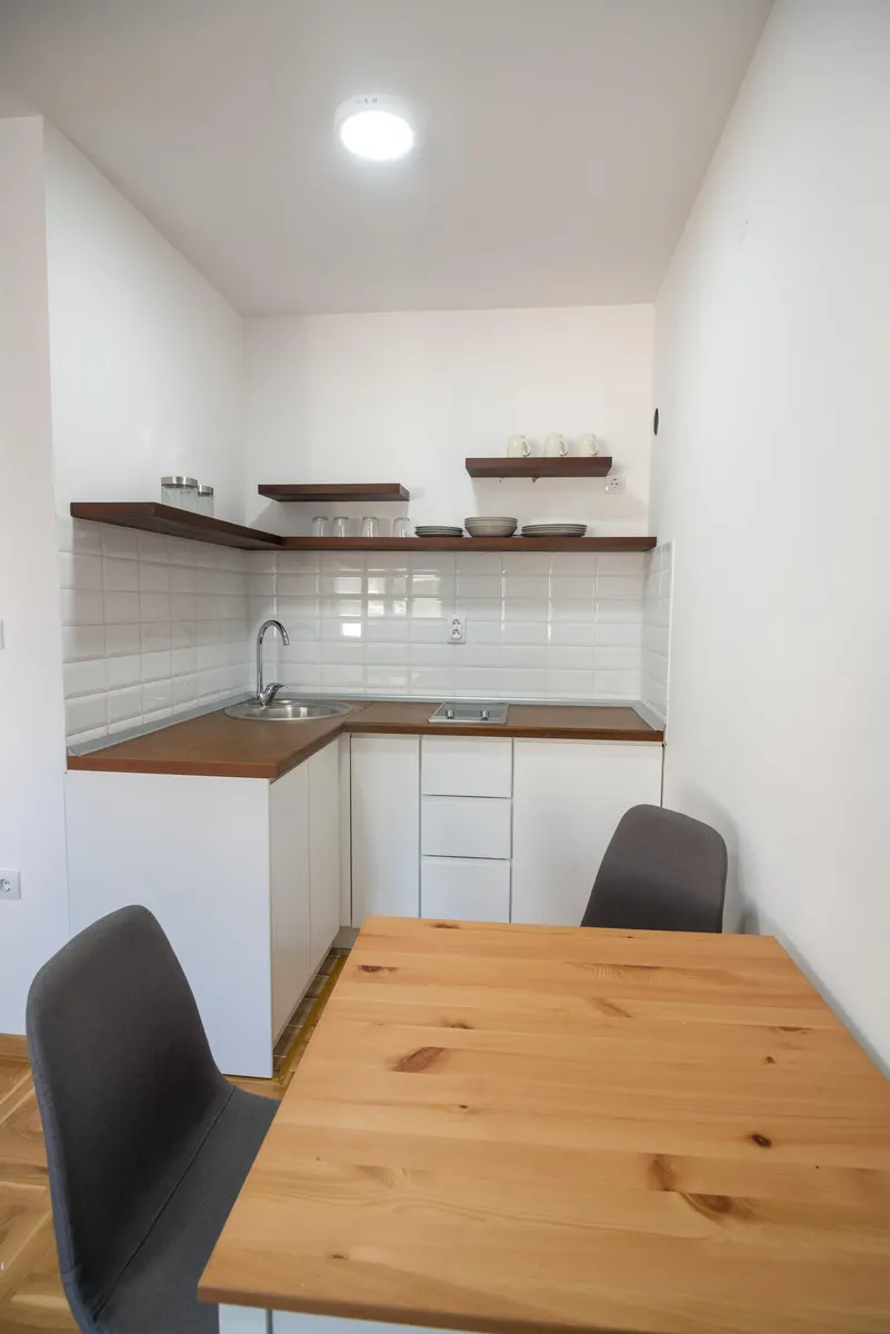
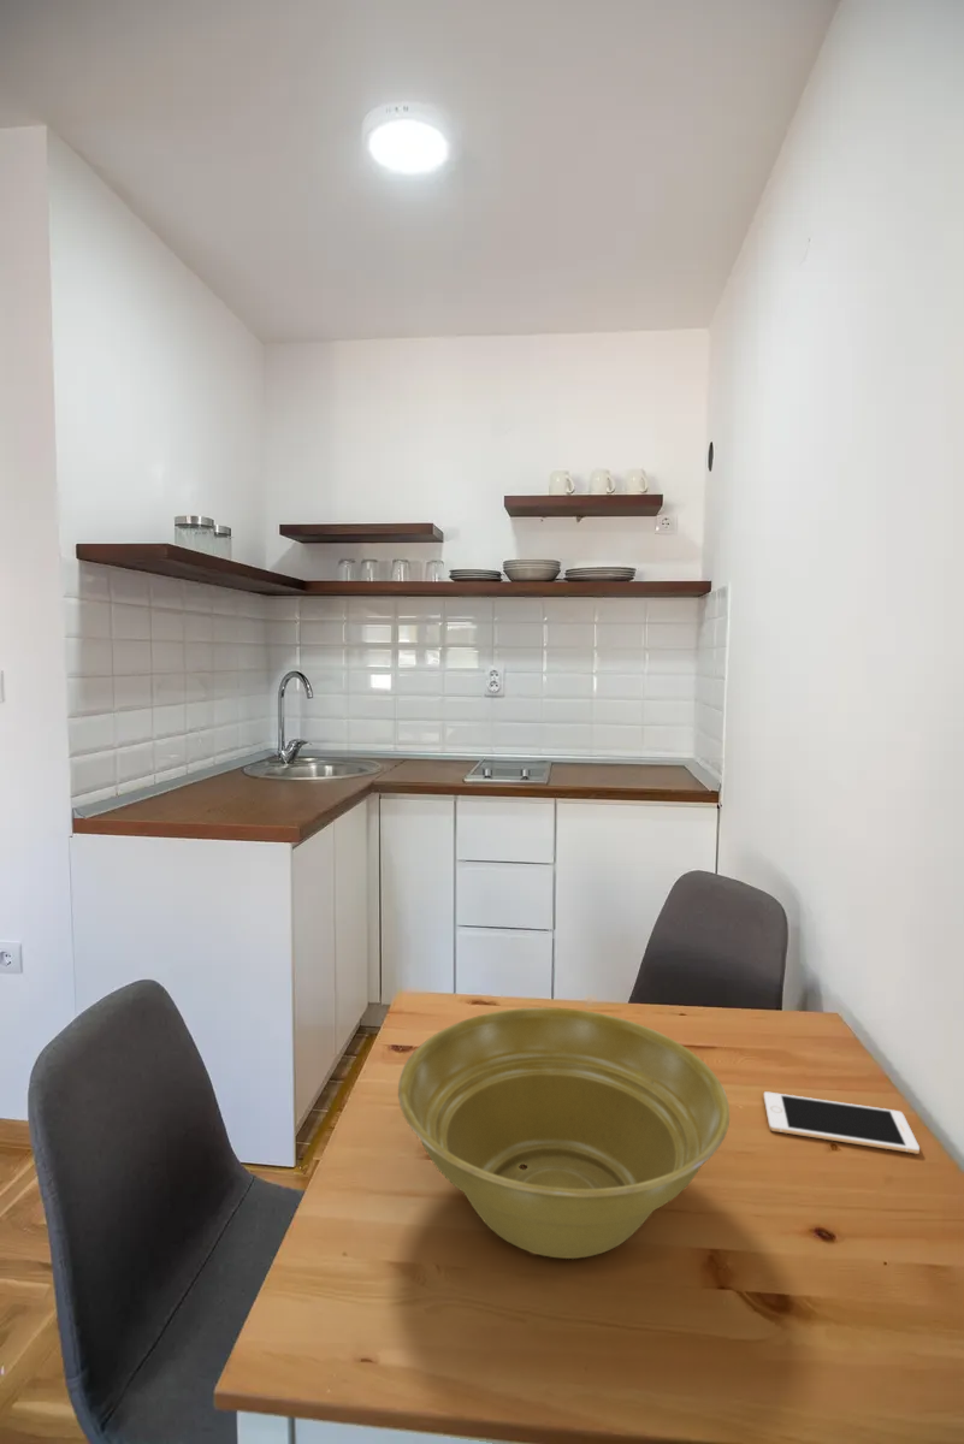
+ planter bowl (558, 1143)
+ cell phone (836, 1120)
